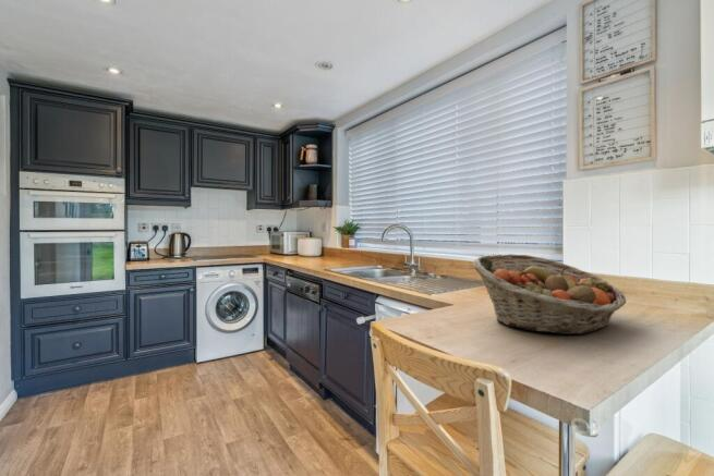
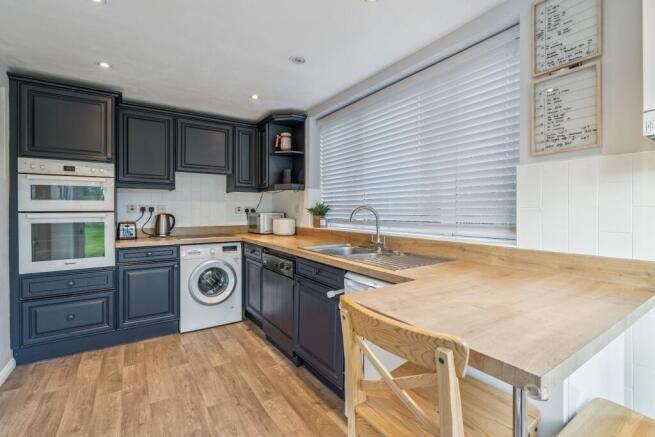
- fruit basket (544, 288)
